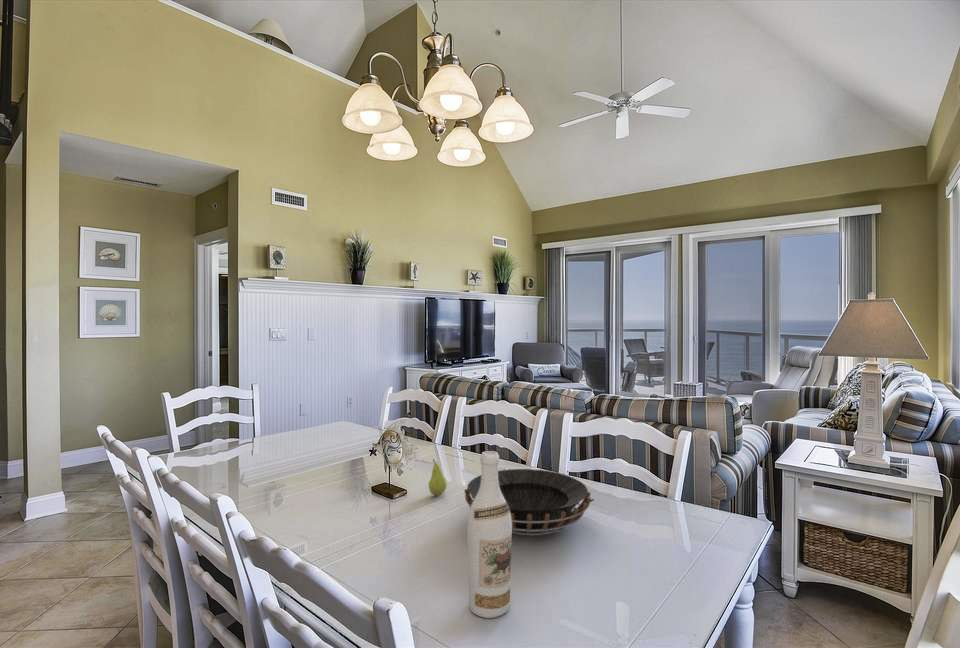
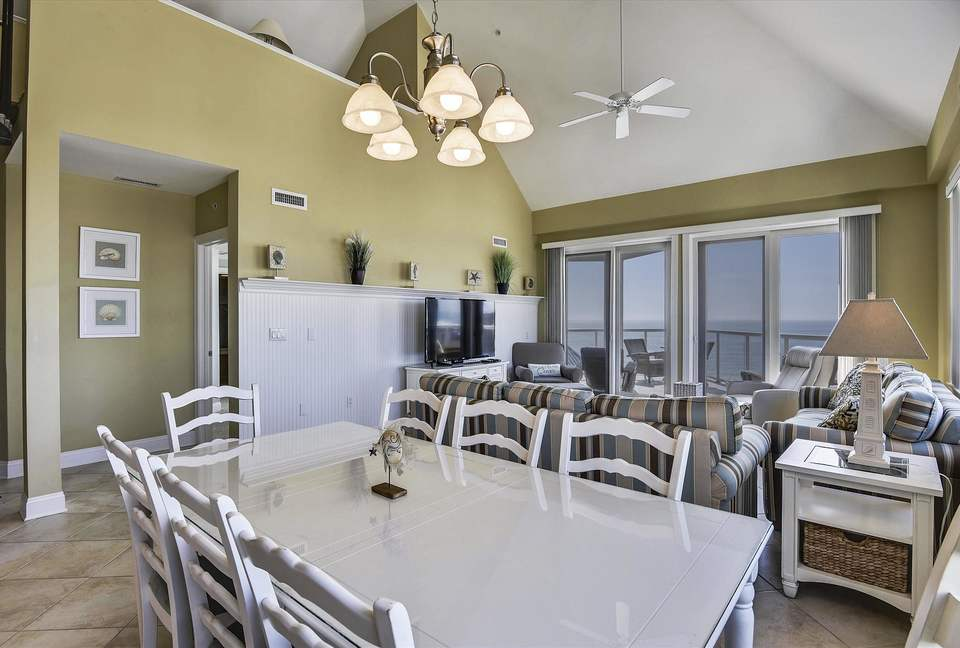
- decorative bowl (528, 505)
- wine bottle (489, 529)
- fruit (437, 476)
